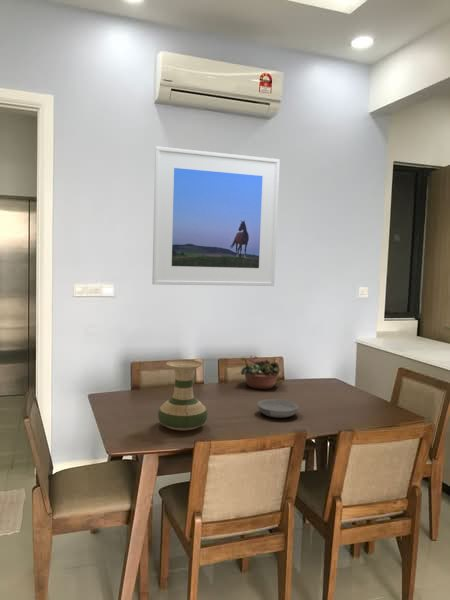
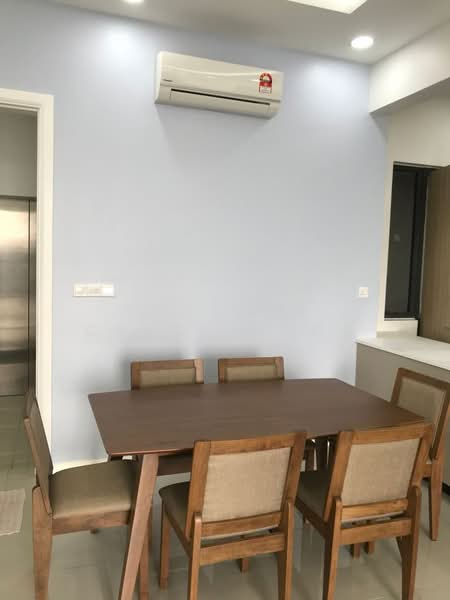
- vase (183, 394)
- succulent planter (260, 370)
- bowl (277, 409)
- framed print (217, 220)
